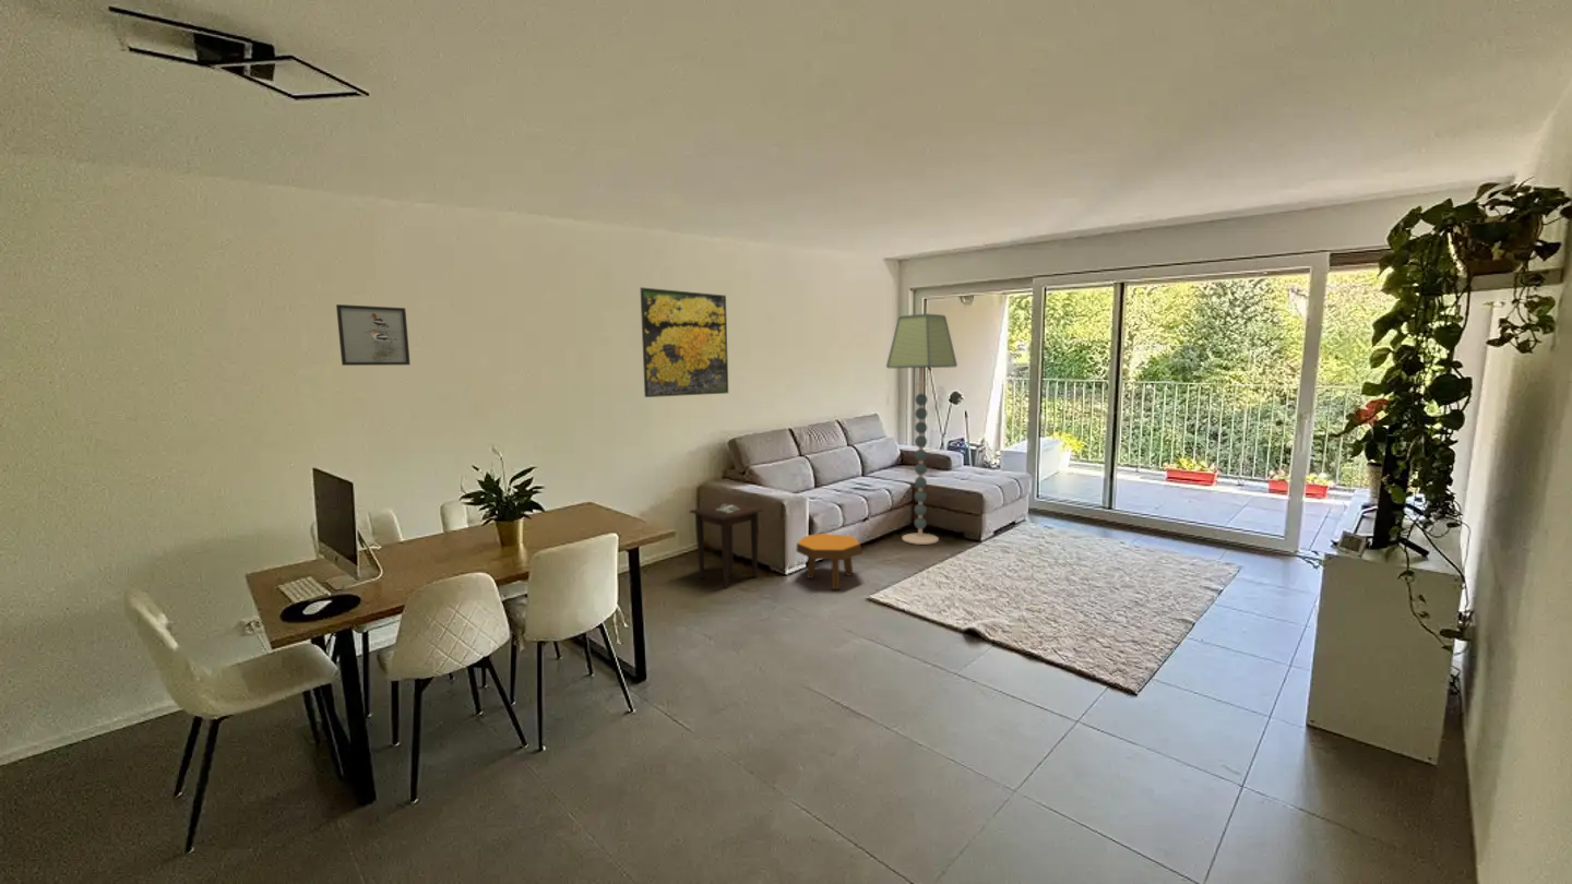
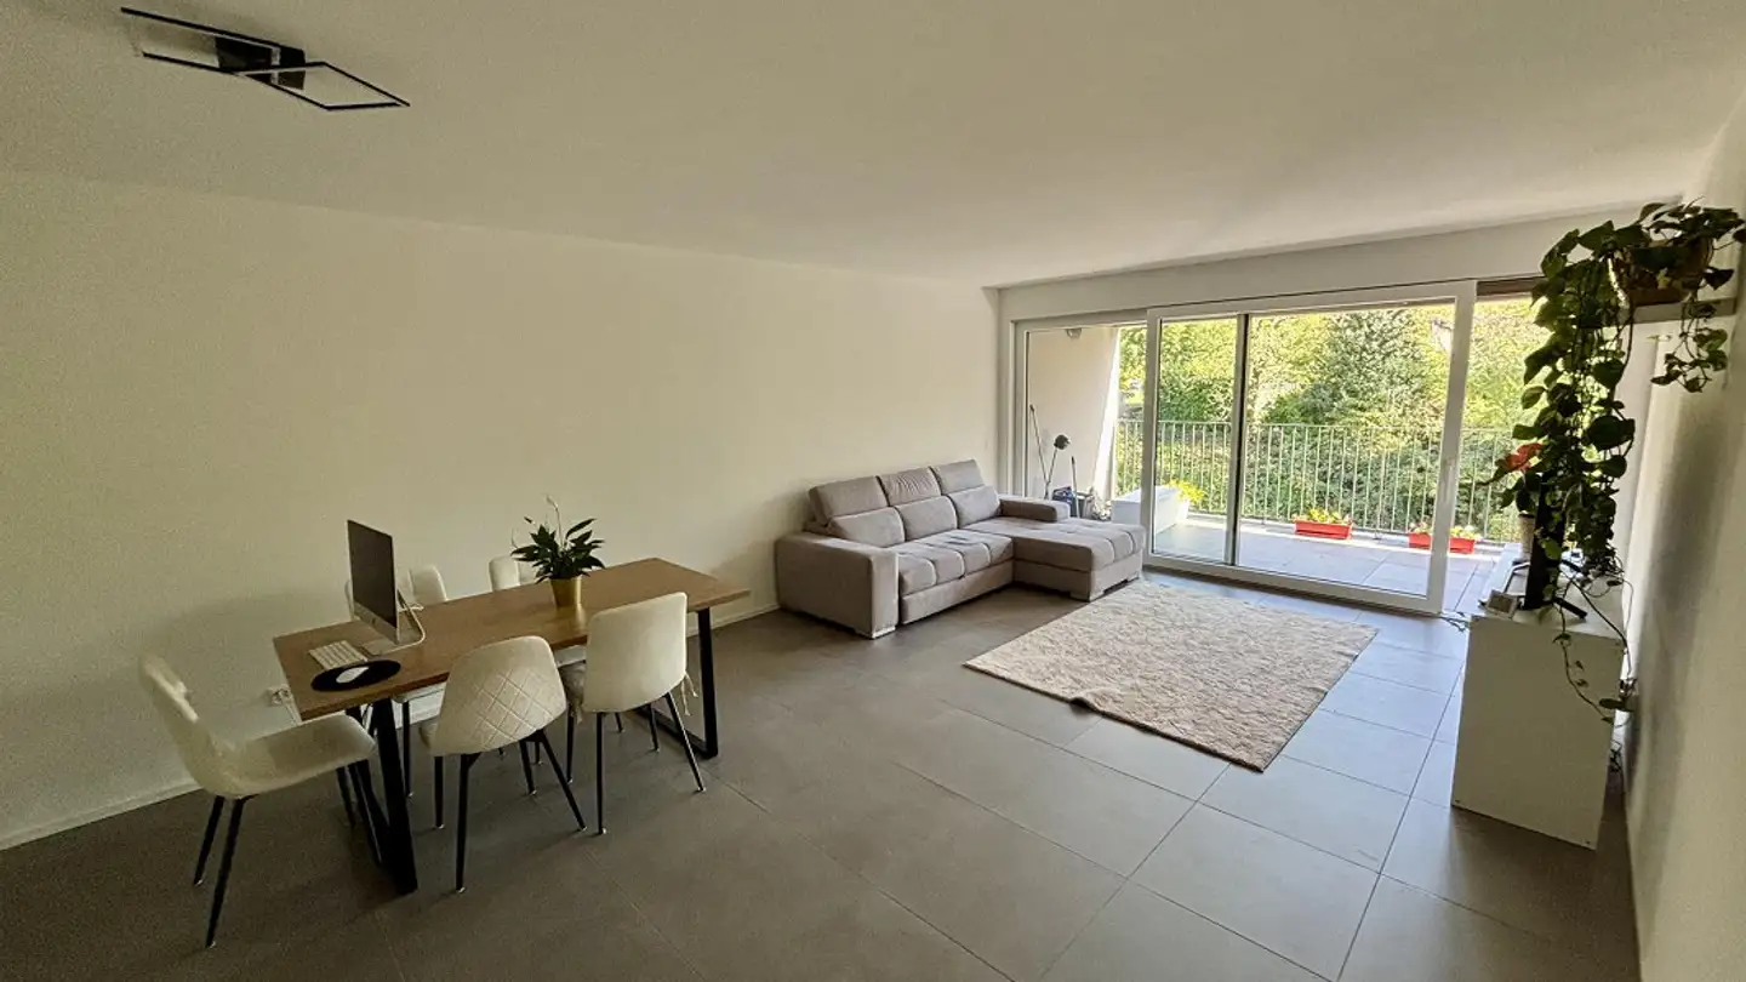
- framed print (374, 335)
- footstool (829, 559)
- side table (727, 542)
- floor lamp (920, 429)
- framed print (687, 344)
